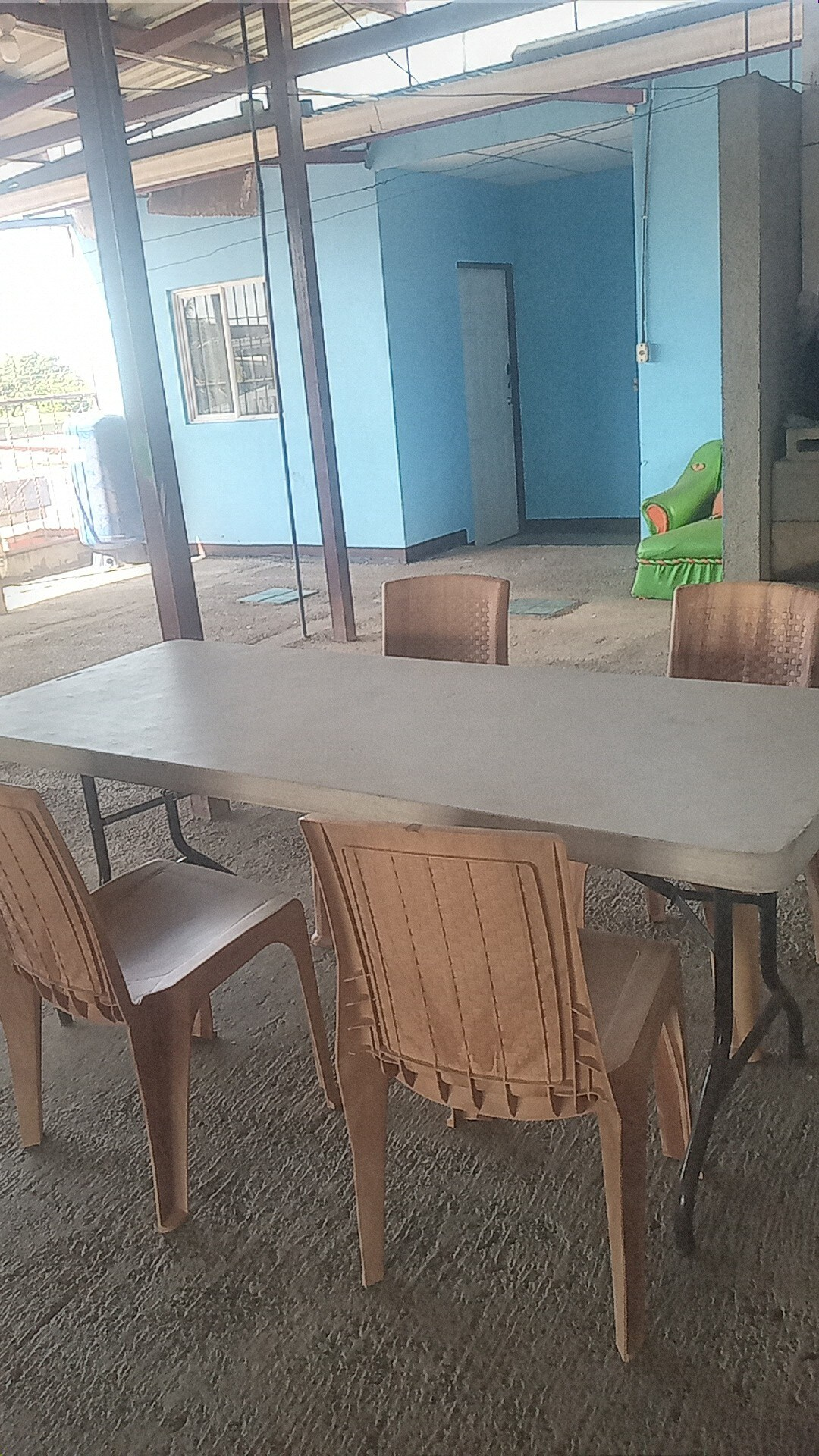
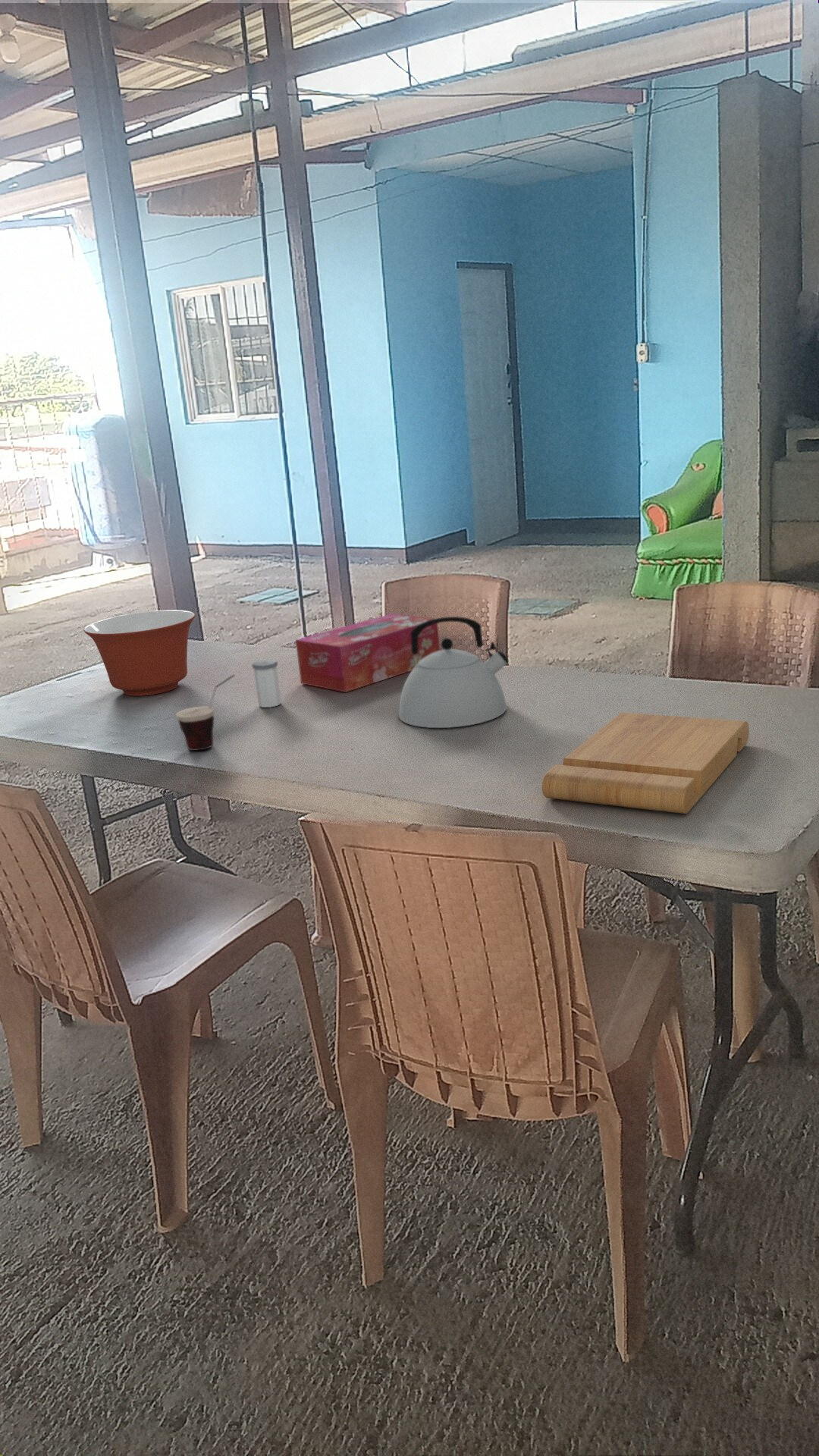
+ salt shaker (267, 683)
+ mixing bowl (145, 655)
+ kettle (451, 664)
+ cup (209, 713)
+ cutting board (650, 758)
+ tissue box (369, 651)
